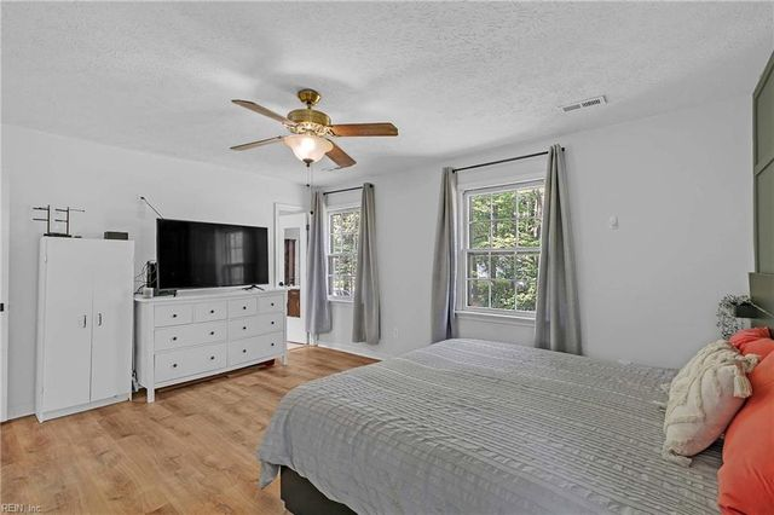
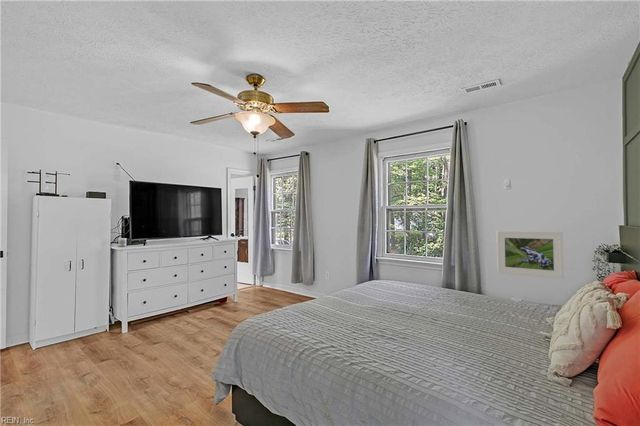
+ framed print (528, 253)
